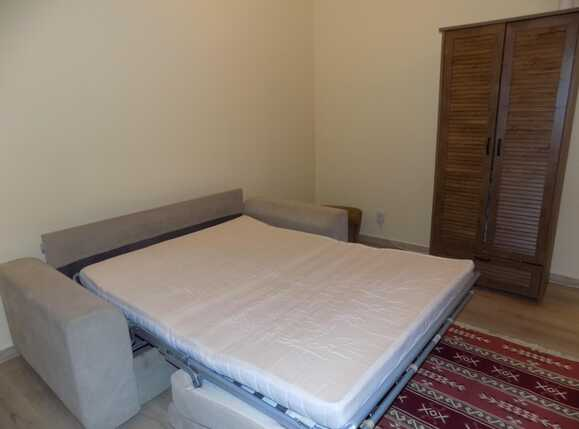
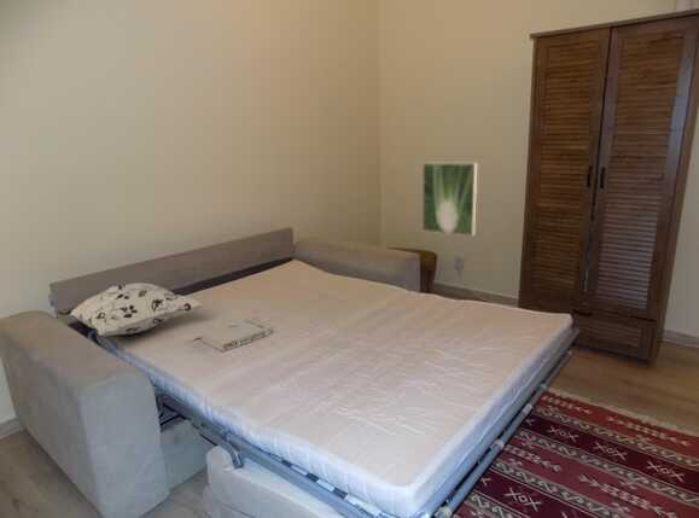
+ book (235, 333)
+ decorative pillow (130, 308)
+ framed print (448, 198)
